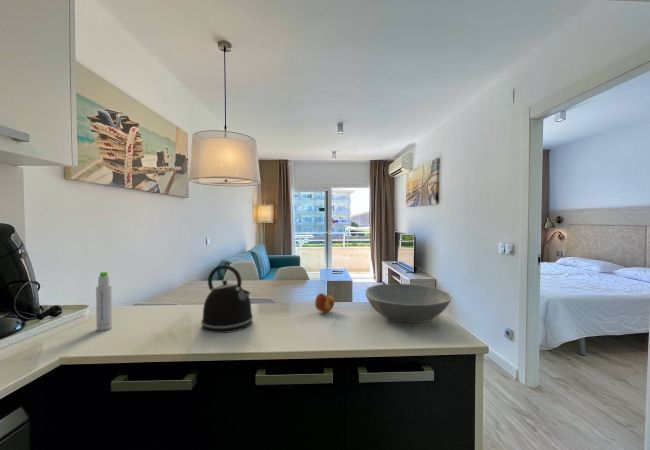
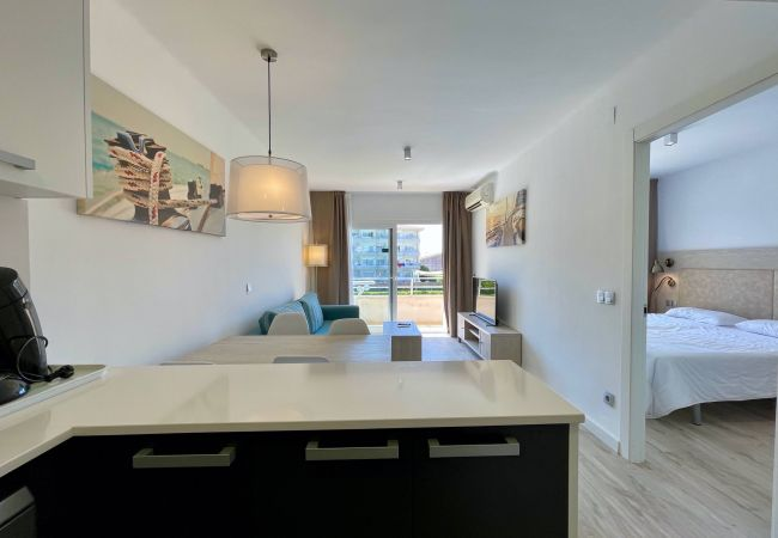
- bowl (407, 305)
- bottle (104, 300)
- fruit (324, 302)
- kettle (227, 294)
